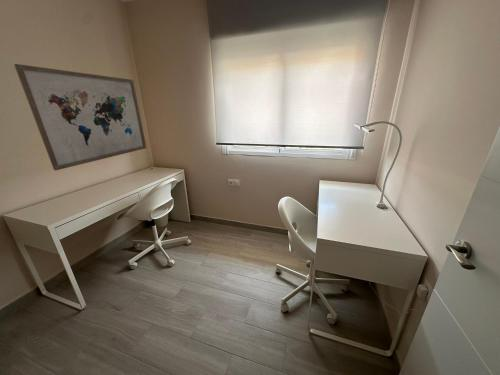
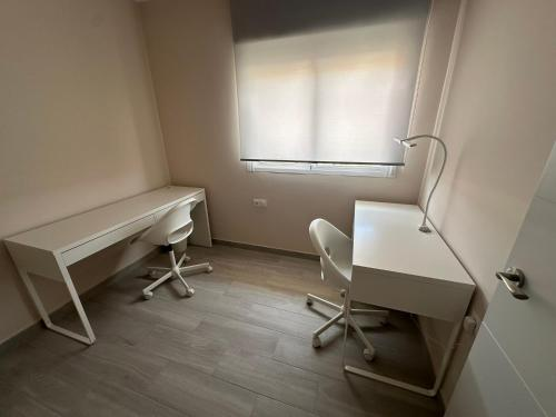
- wall art (99, 118)
